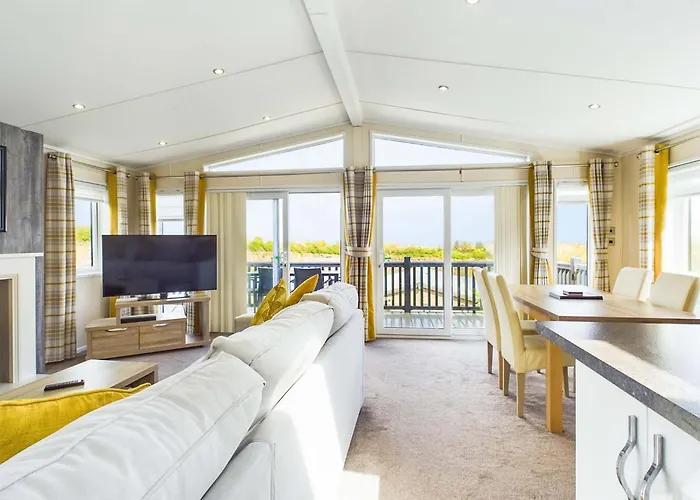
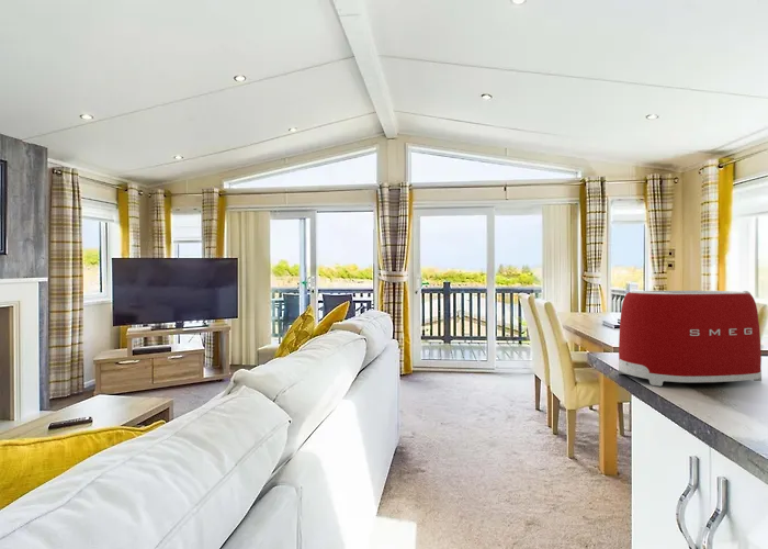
+ toaster (689, 334)
